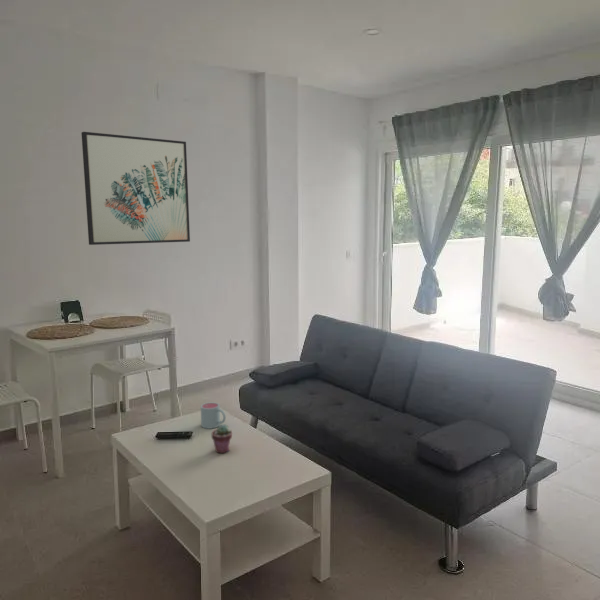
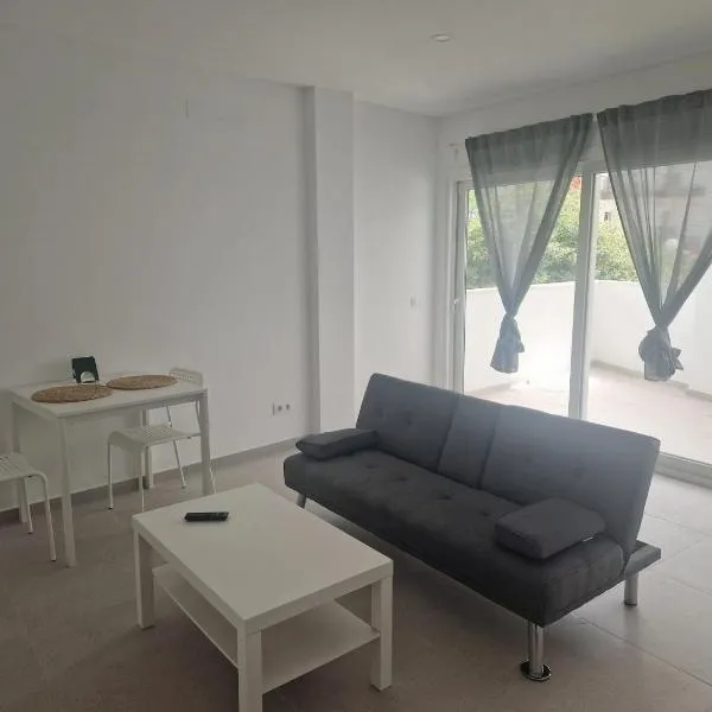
- wall art (139, 190)
- mug (214, 416)
- potted succulent (222, 437)
